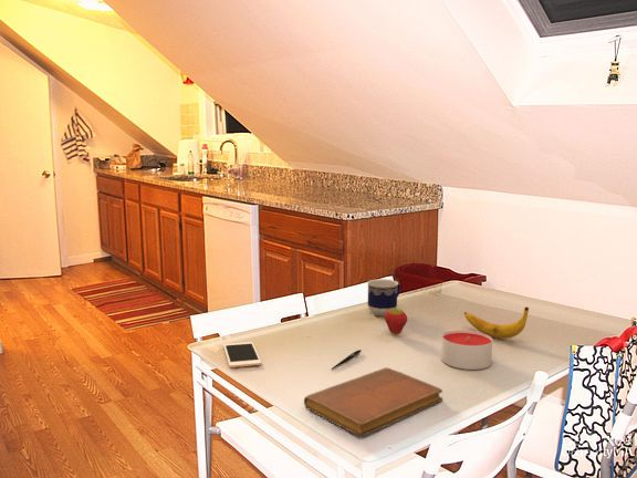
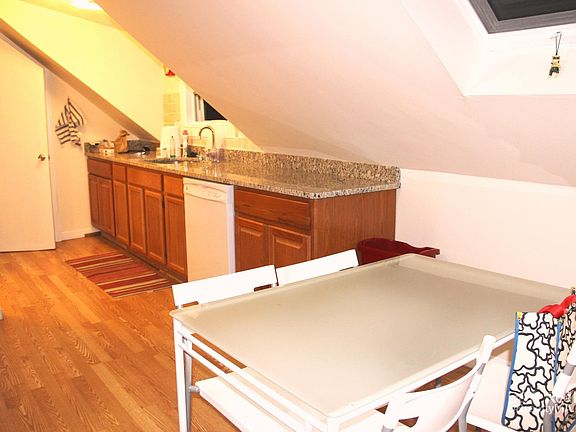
- fruit (395, 321)
- cell phone (241, 353)
- cup (385, 297)
- candle (467, 347)
- notebook (374, 397)
- pen (346, 358)
- banana (492, 323)
